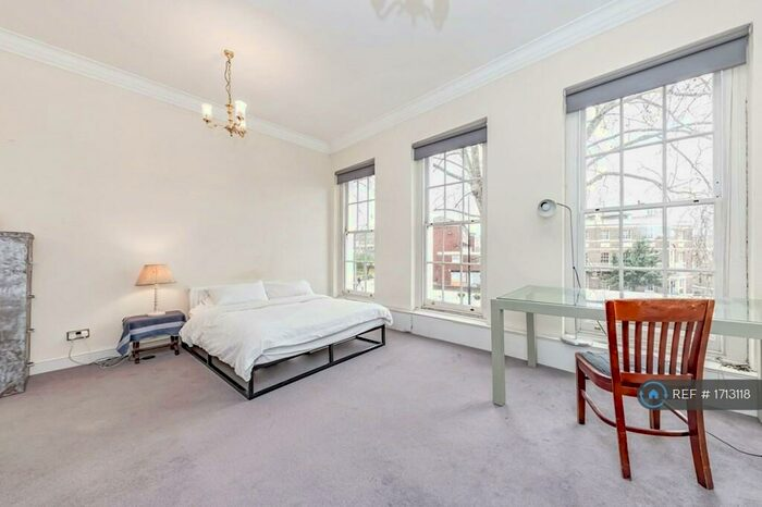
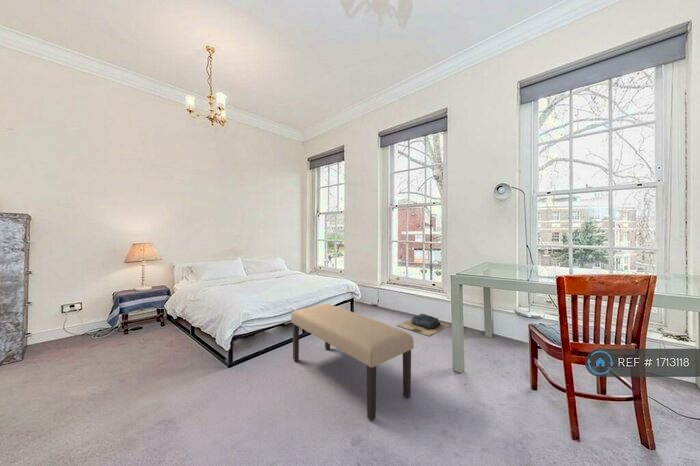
+ bench (344, 346)
+ backpack (423, 320)
